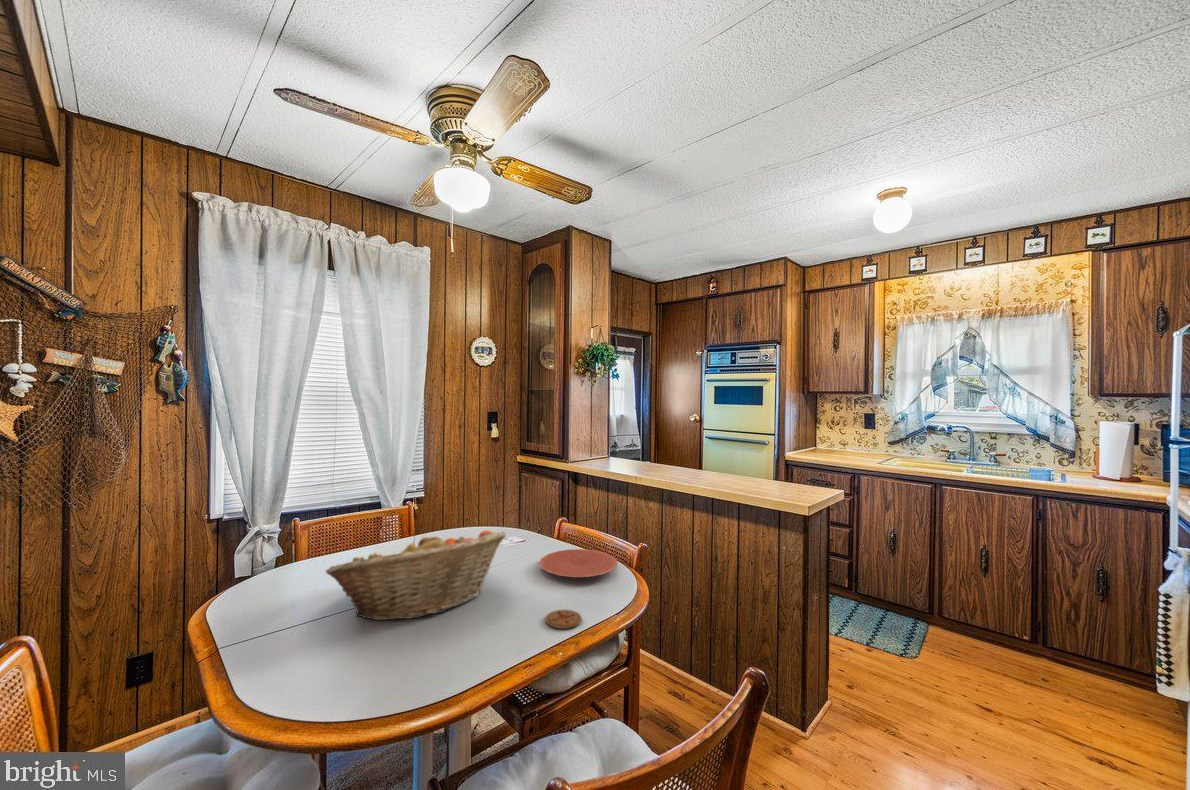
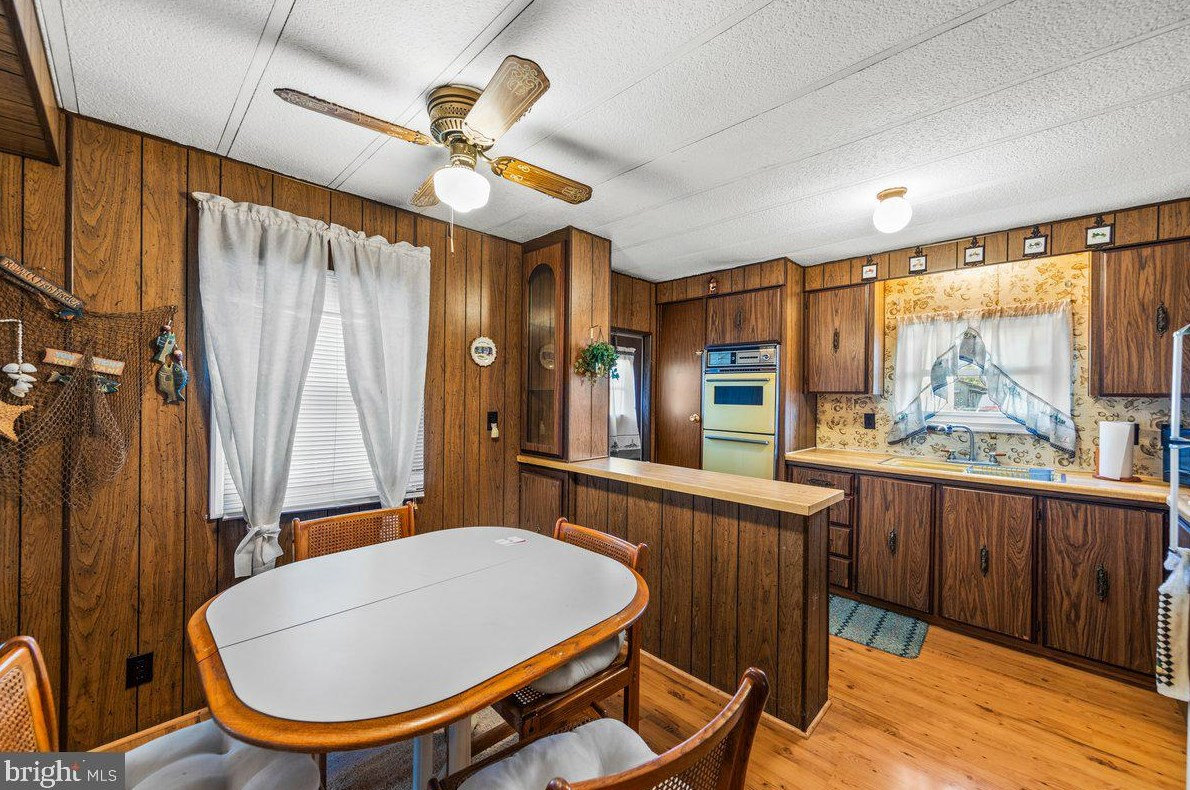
- coaster (563, 618)
- fruit basket (422, 564)
- plate (578, 565)
